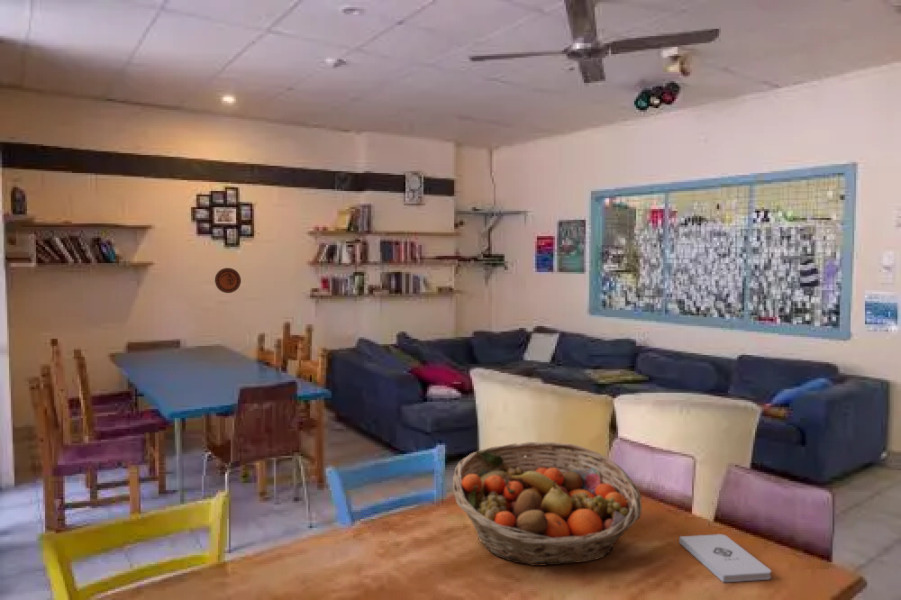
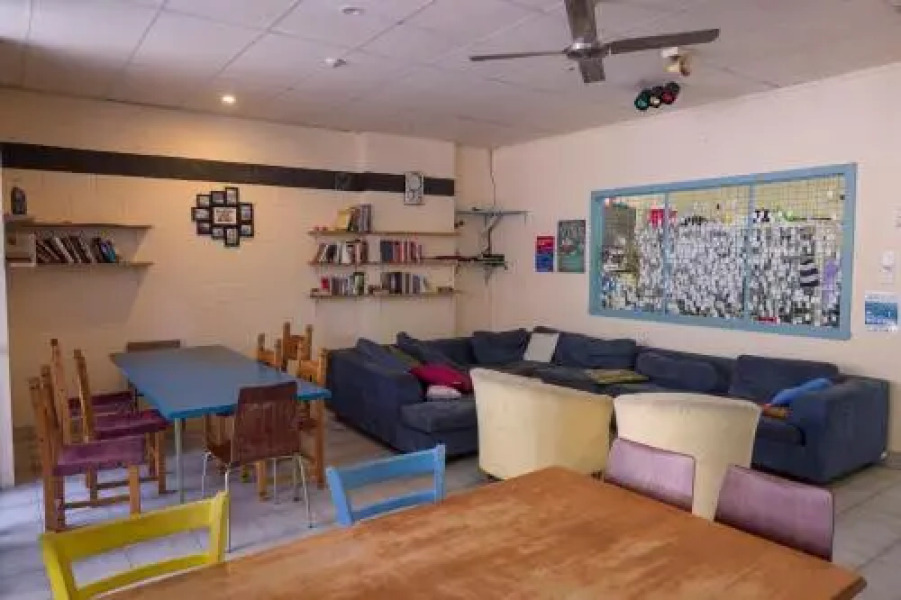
- notepad (723, 556)
- fruit basket (545, 500)
- decorative plate (227, 280)
